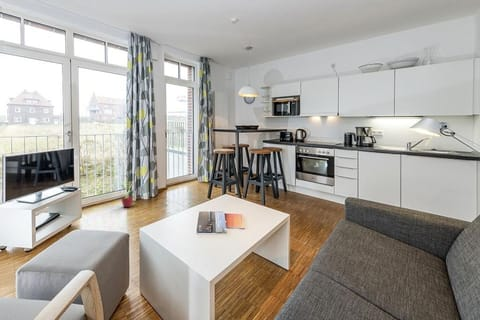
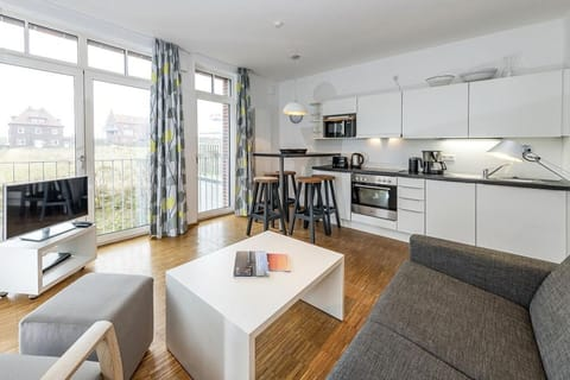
- potted plant (126, 193)
